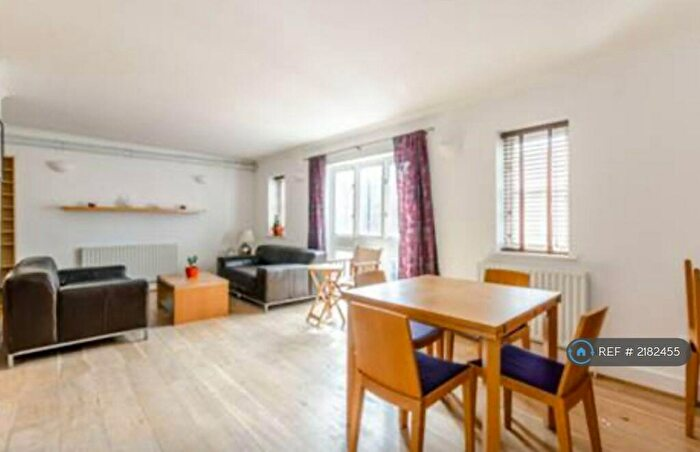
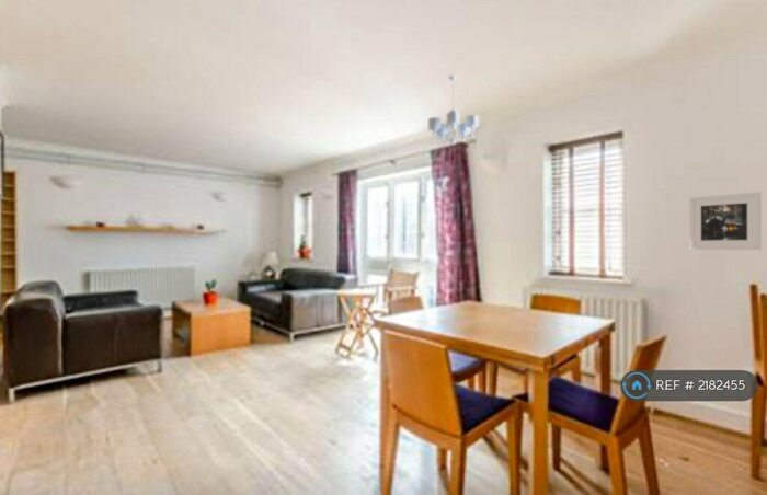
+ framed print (723, 222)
+ chandelier (453, 110)
